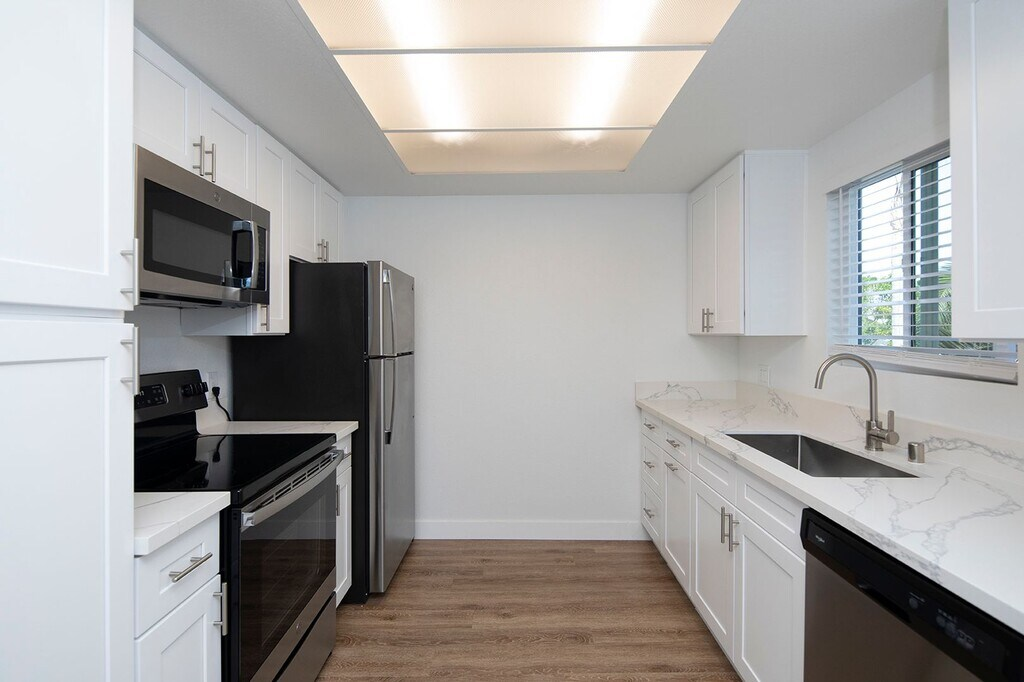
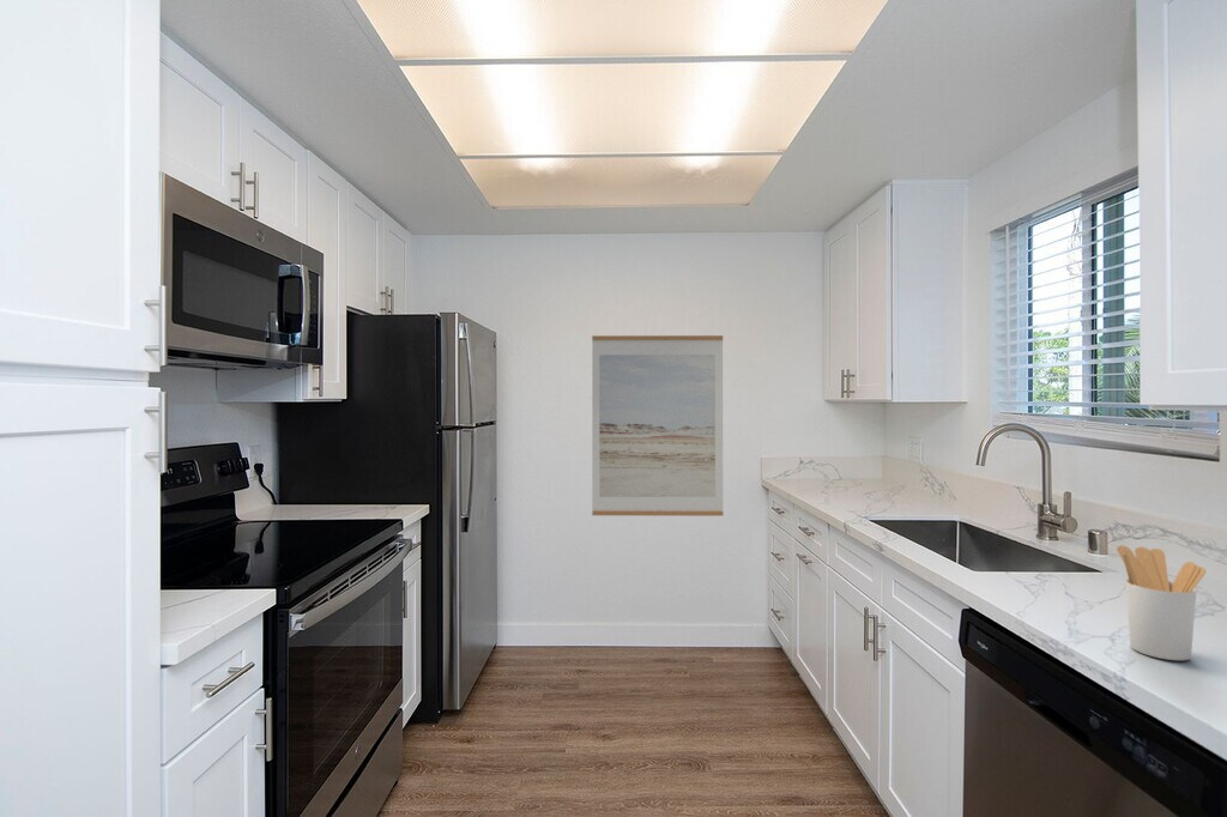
+ wall art (657, 425)
+ utensil holder (1153, 598)
